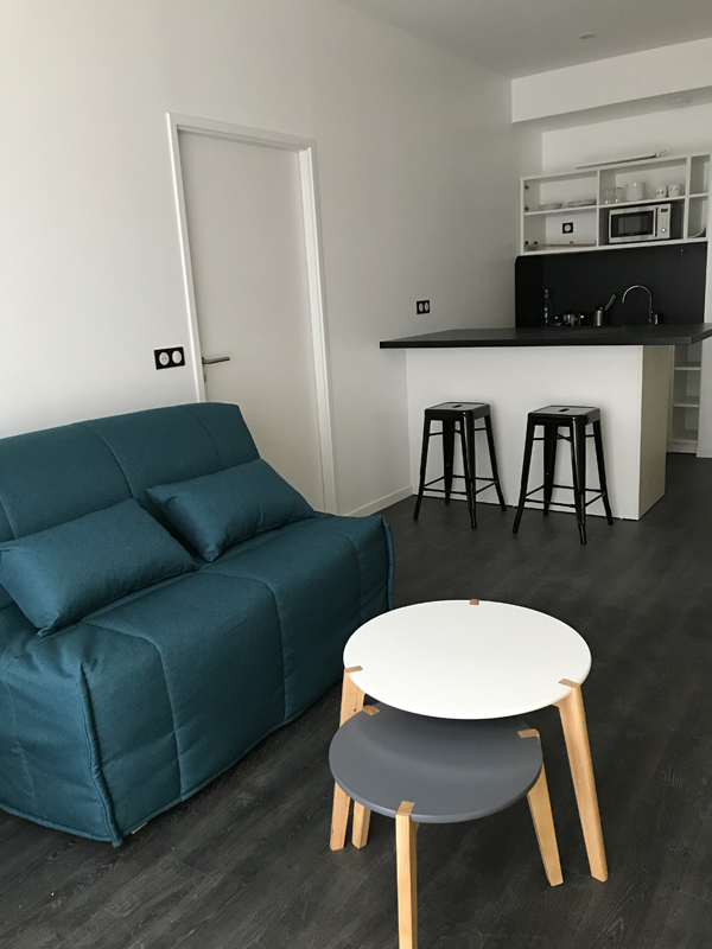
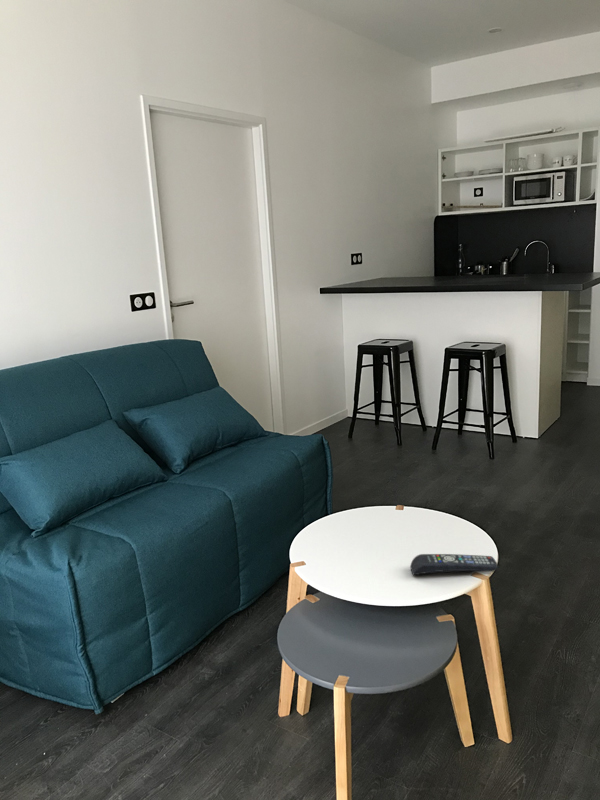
+ remote control (453, 563)
